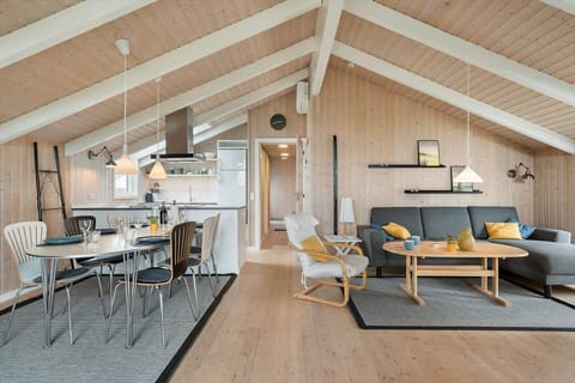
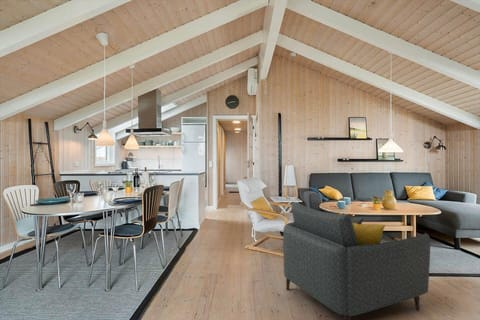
+ armchair (349, 251)
